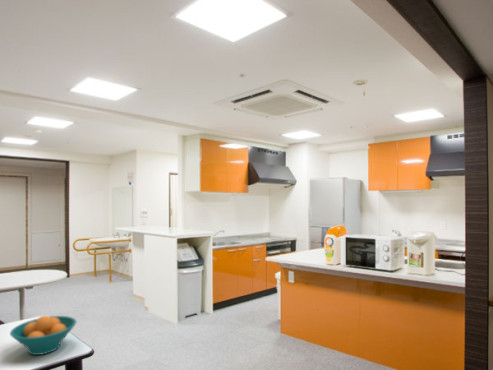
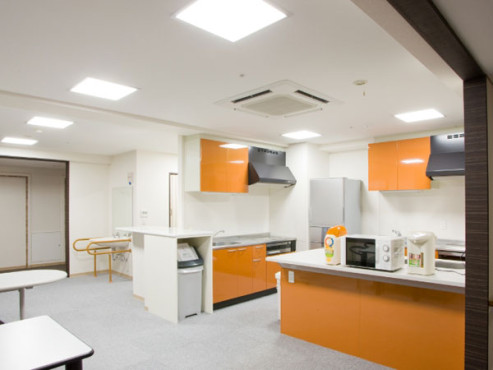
- fruit bowl (44, 332)
